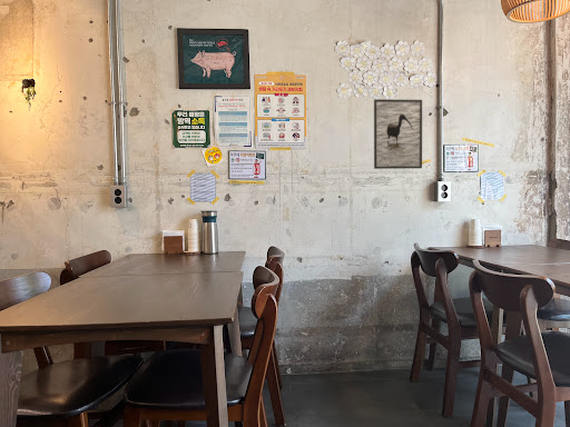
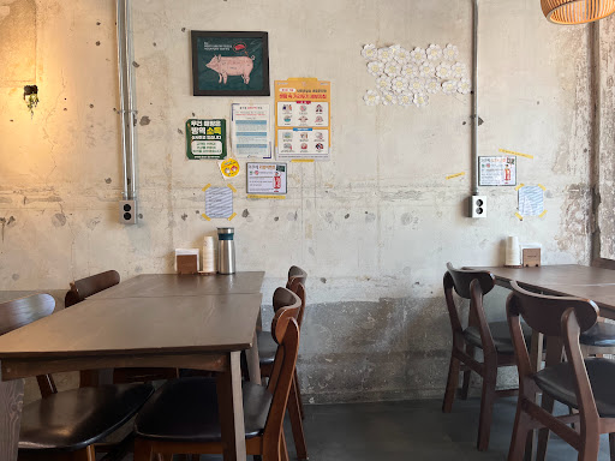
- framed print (397, 133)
